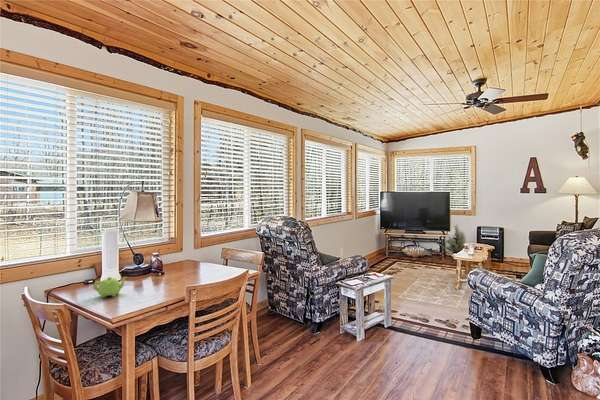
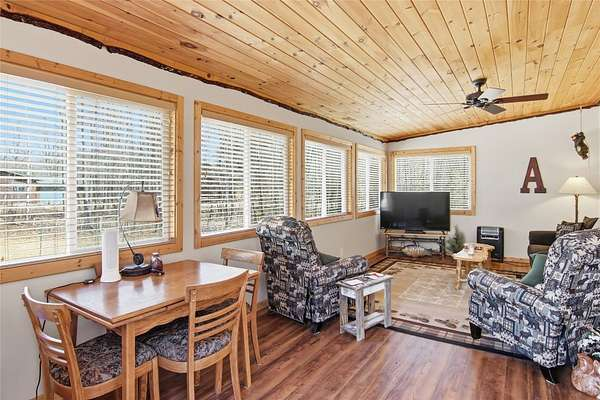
- teapot (110, 286)
